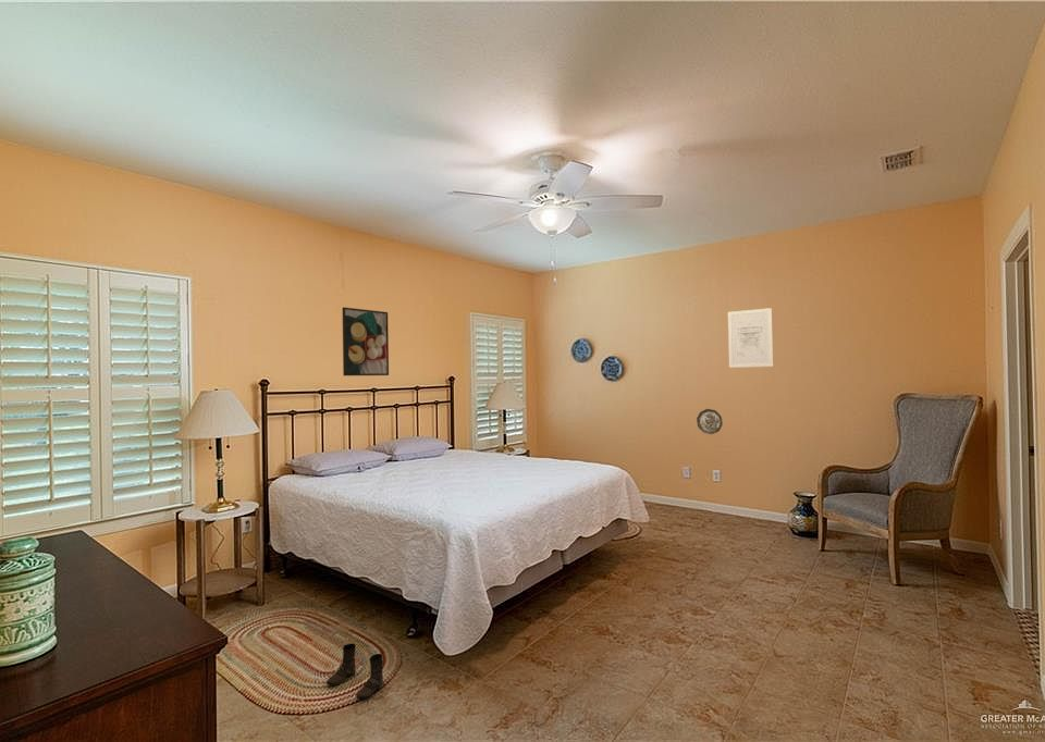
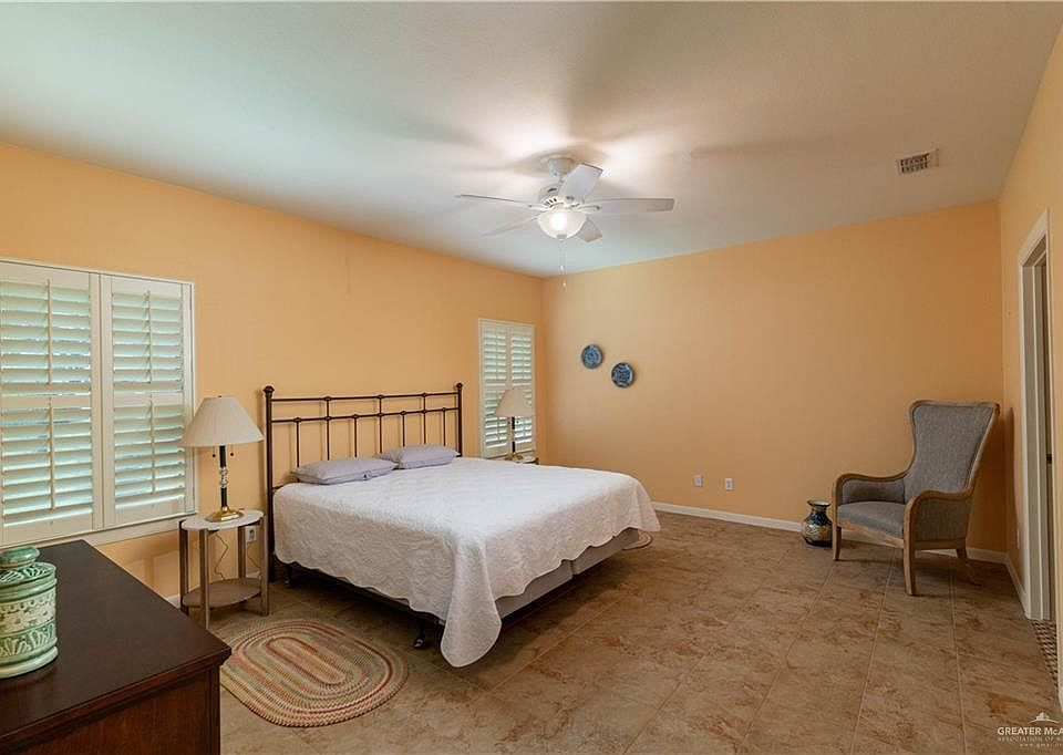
- wall art (750, 338)
- decorative plate (710, 421)
- boots (354, 670)
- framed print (366, 343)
